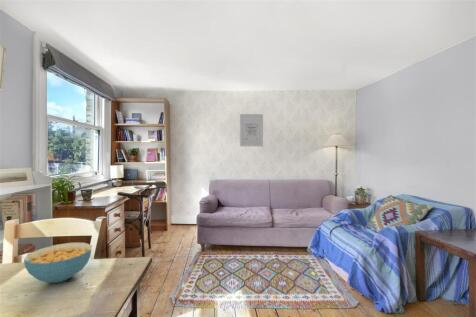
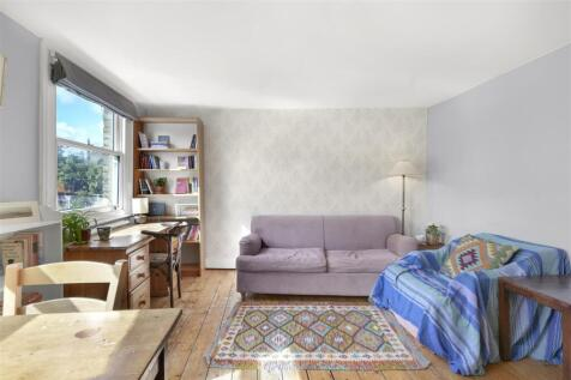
- wall art (251, 130)
- cereal bowl (60, 265)
